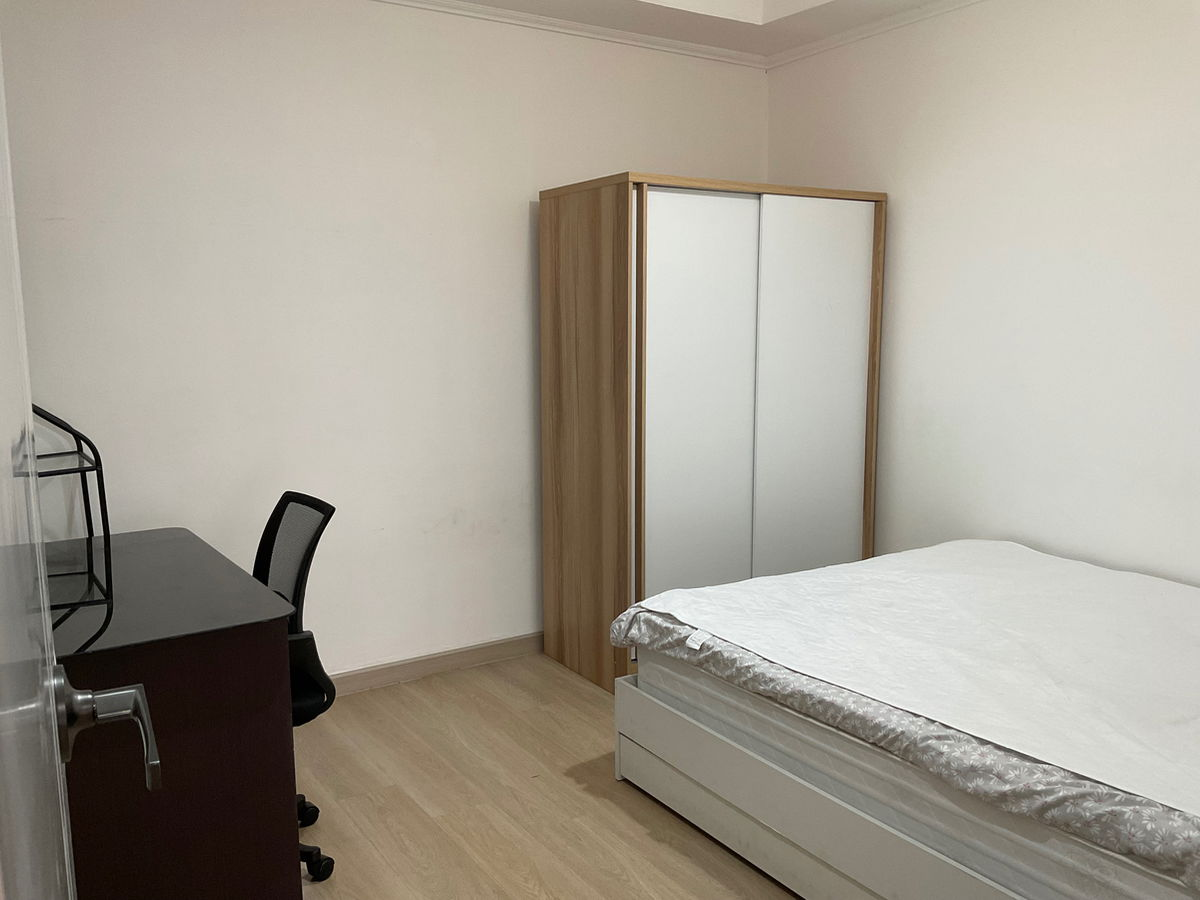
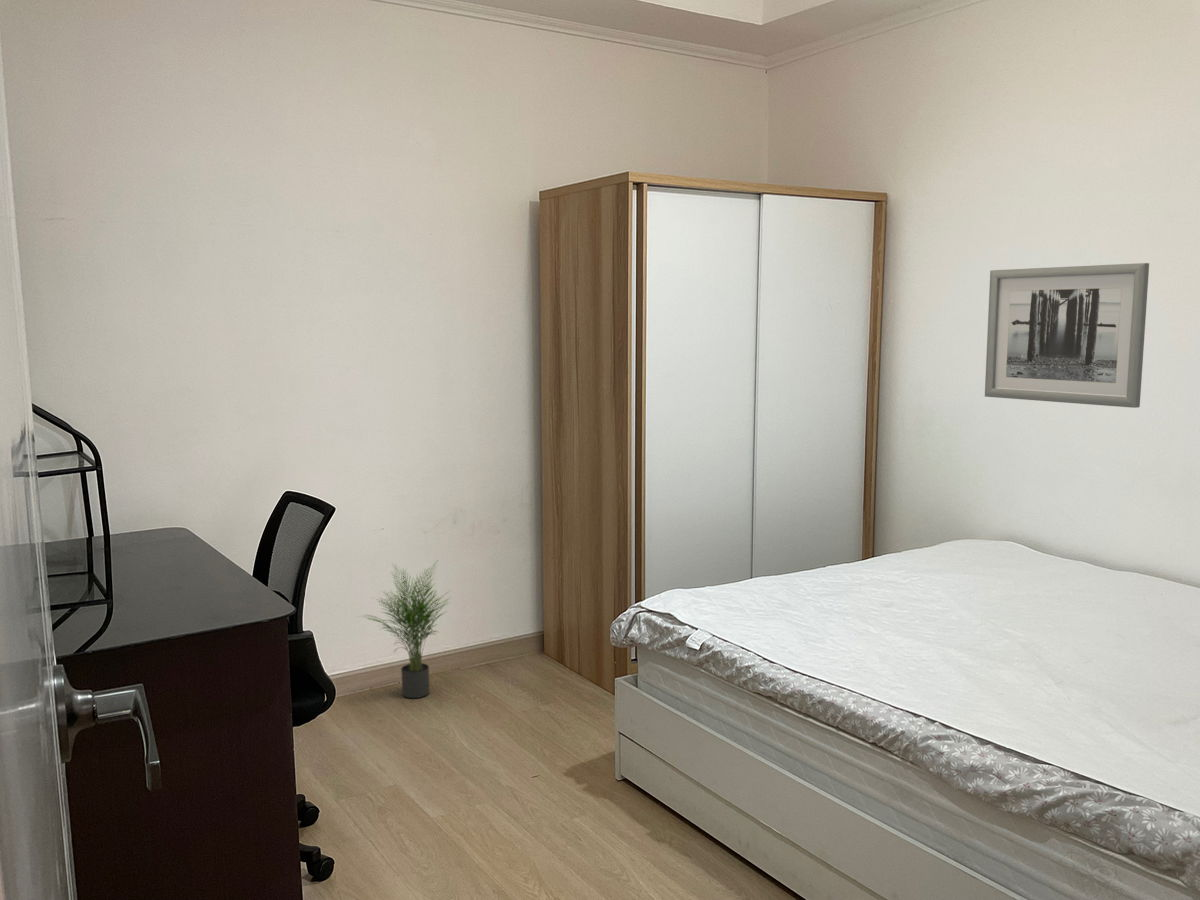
+ potted plant (407, 629)
+ wall art (1060, 334)
